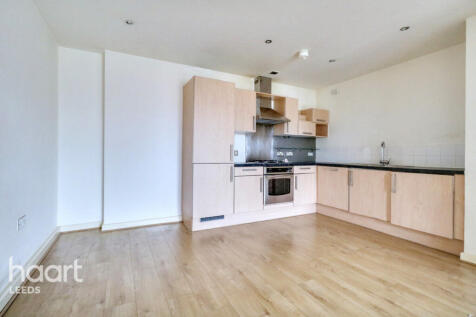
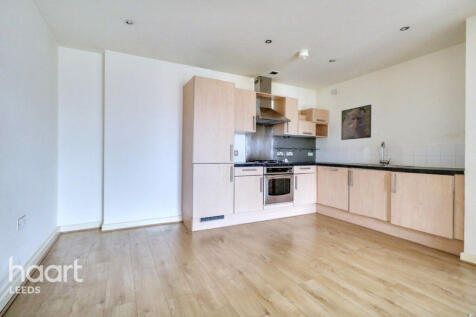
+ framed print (355, 123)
